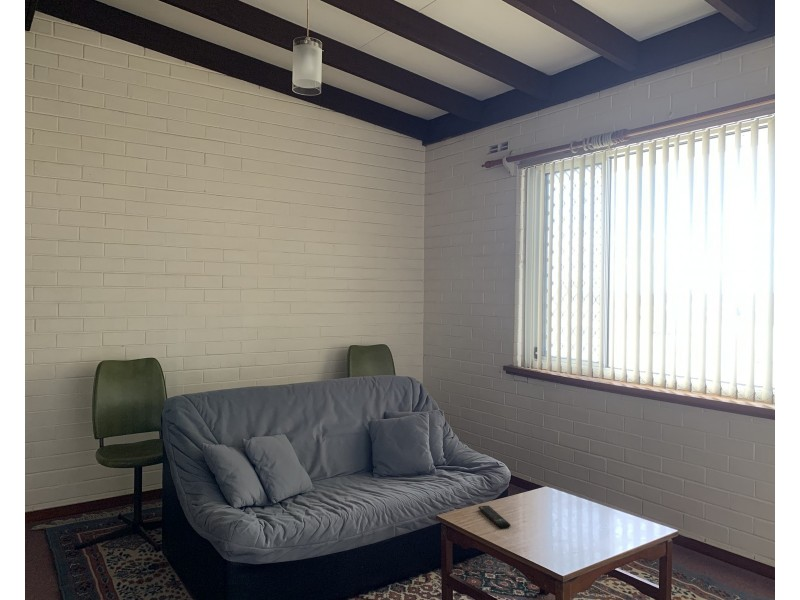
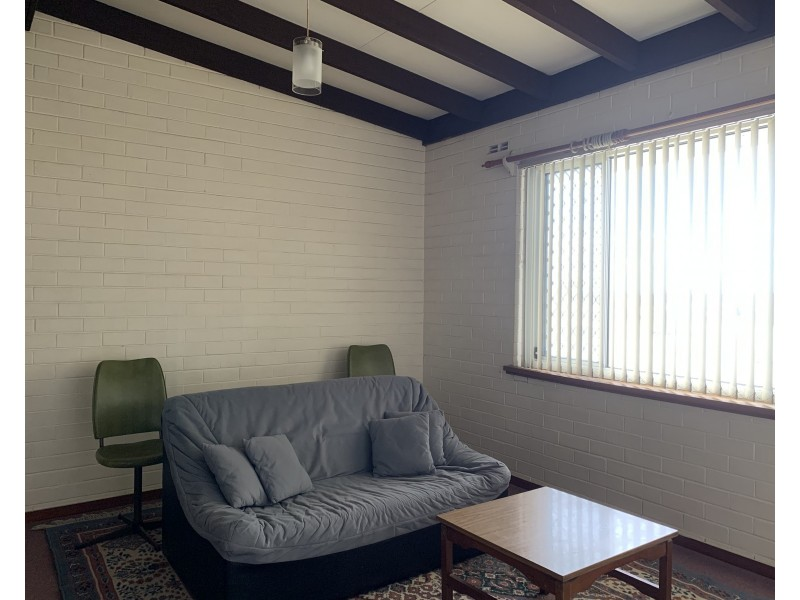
- remote control (493, 516)
